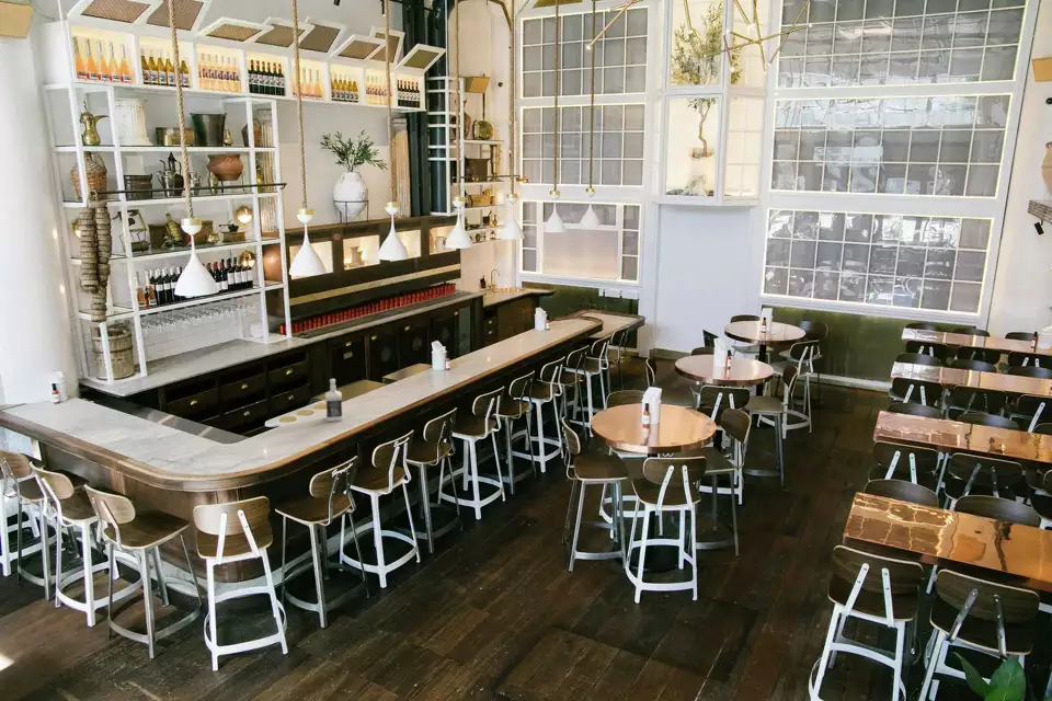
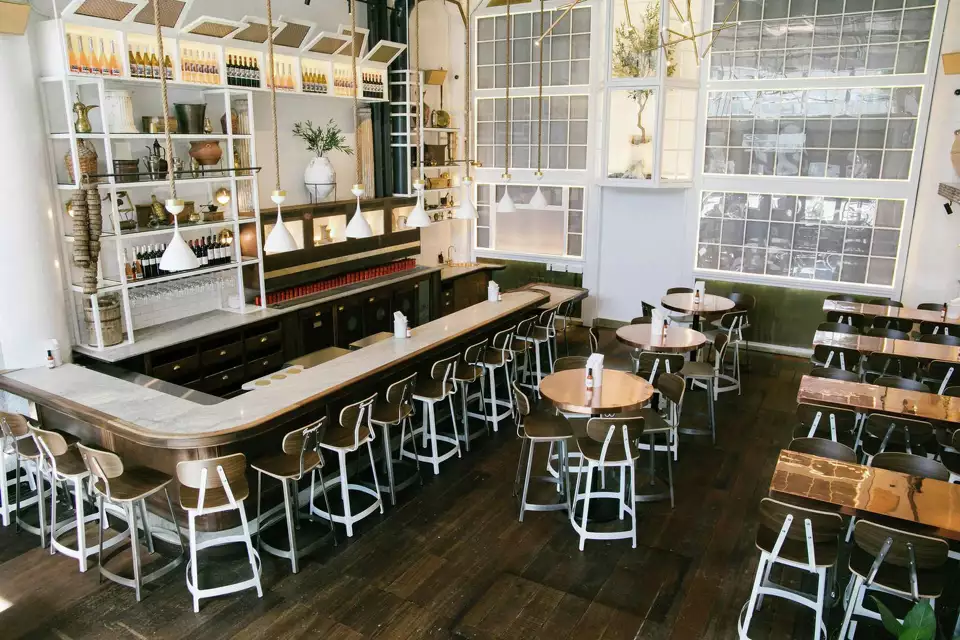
- bottle (333, 399)
